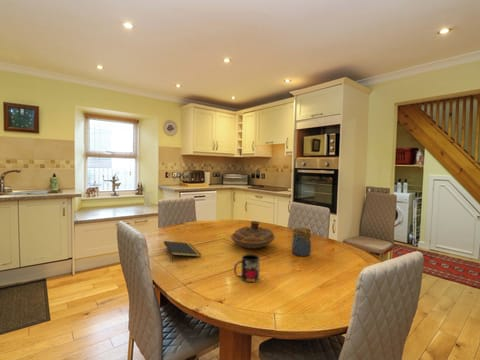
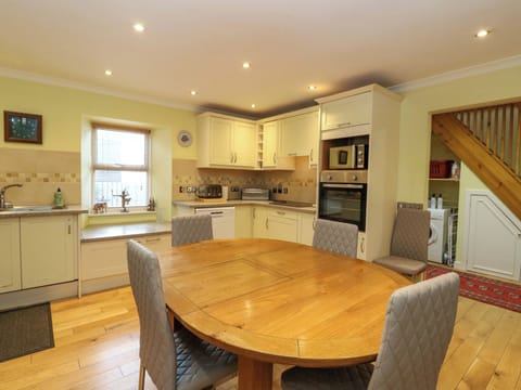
- jar (300, 241)
- decorative bowl (252, 233)
- notepad (181, 248)
- mug (246, 268)
